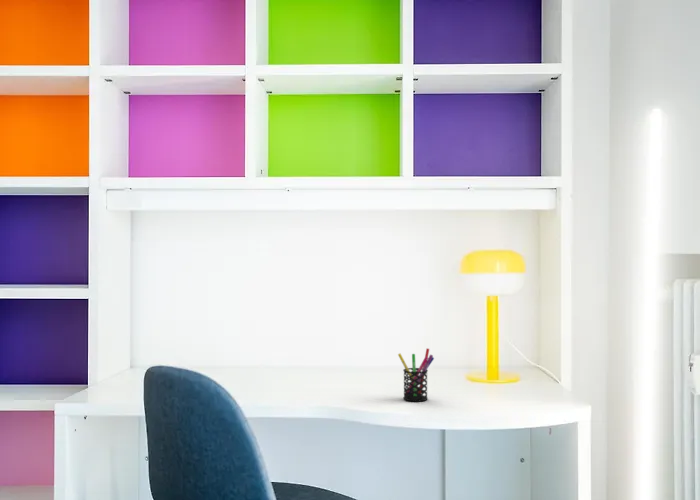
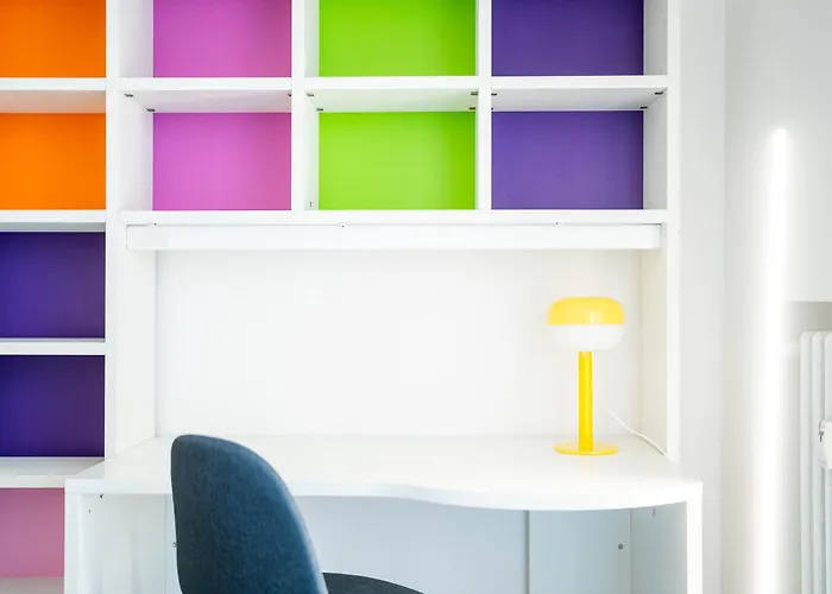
- pen holder (416, 373)
